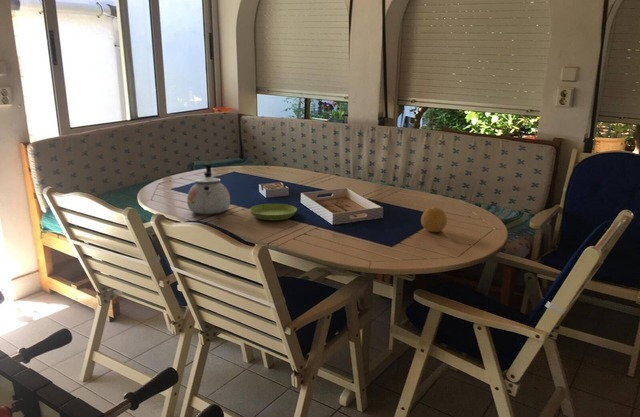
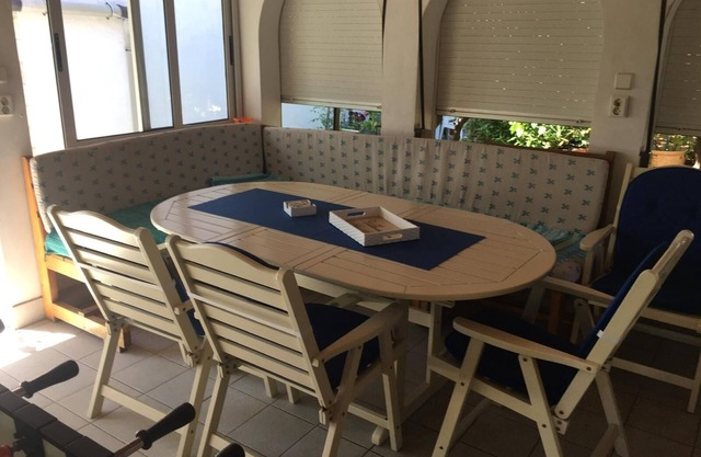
- kettle (208, 187)
- fruit (434, 219)
- saucer (273, 212)
